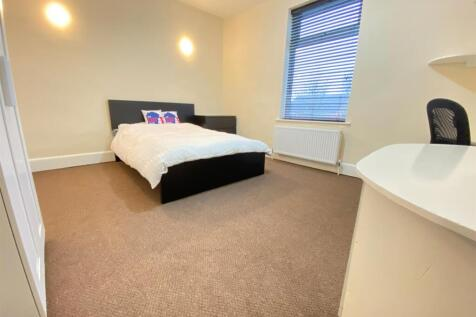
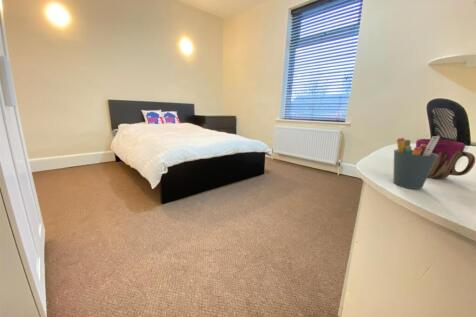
+ pen holder (412, 160)
+ cup (441, 159)
